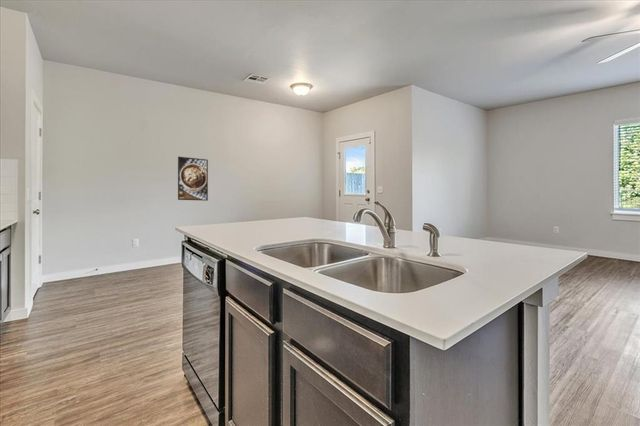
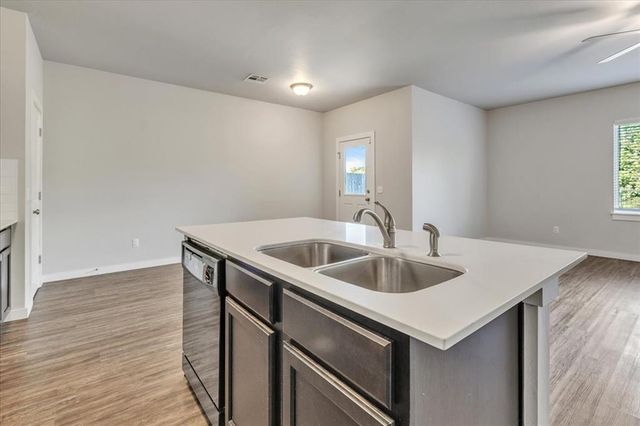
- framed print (193, 179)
